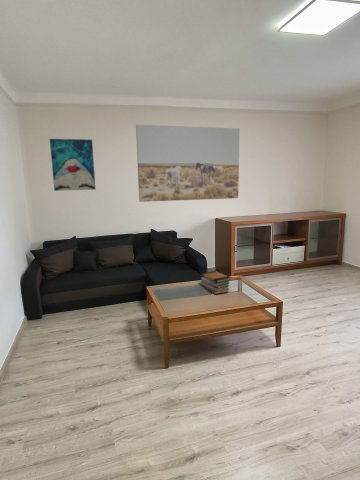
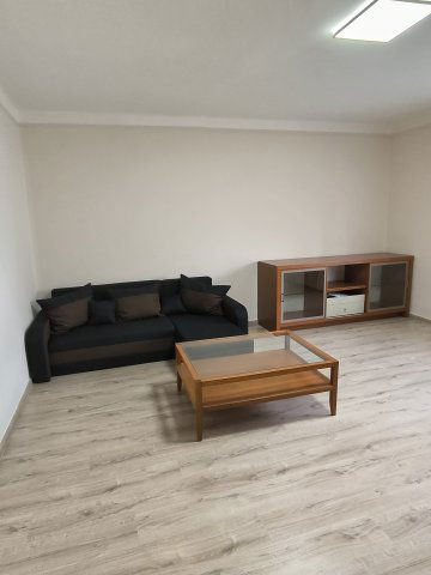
- book stack (215, 282)
- wall art (190, 164)
- wall art (73, 165)
